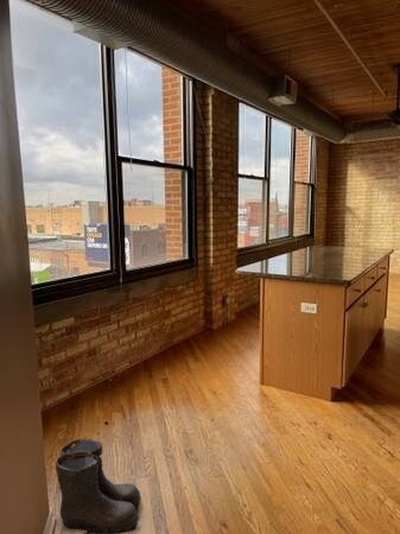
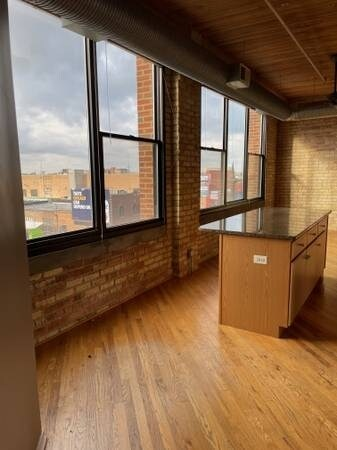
- boots (100, 483)
